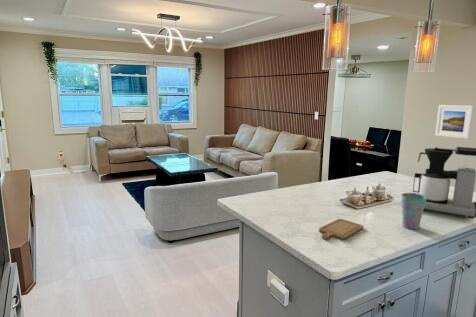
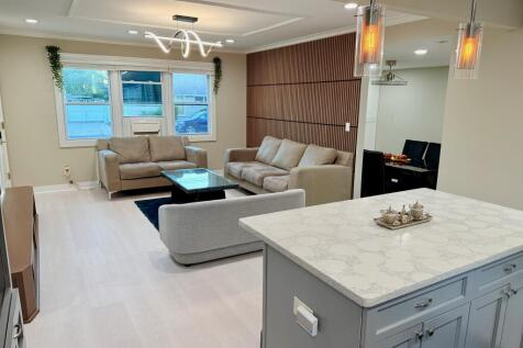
- coffee maker (445, 179)
- cup (412, 211)
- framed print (453, 121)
- chopping board (338, 229)
